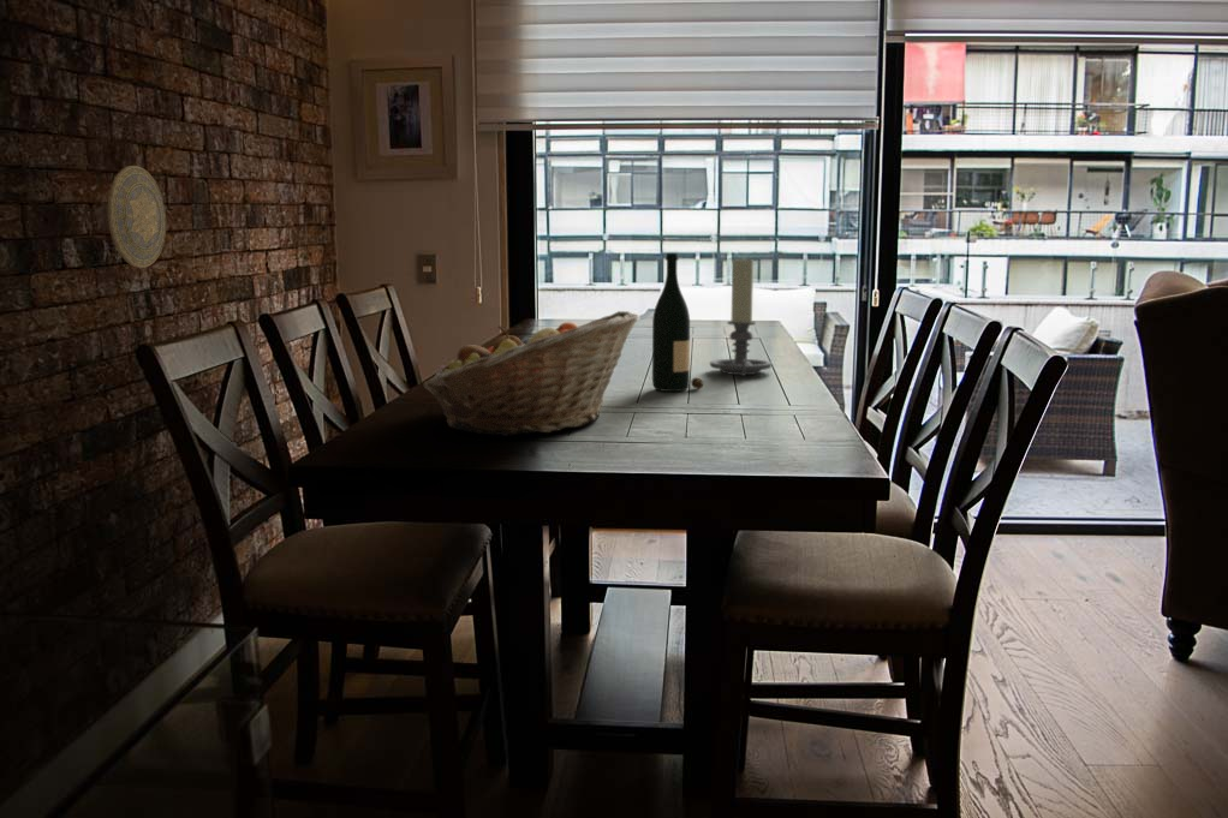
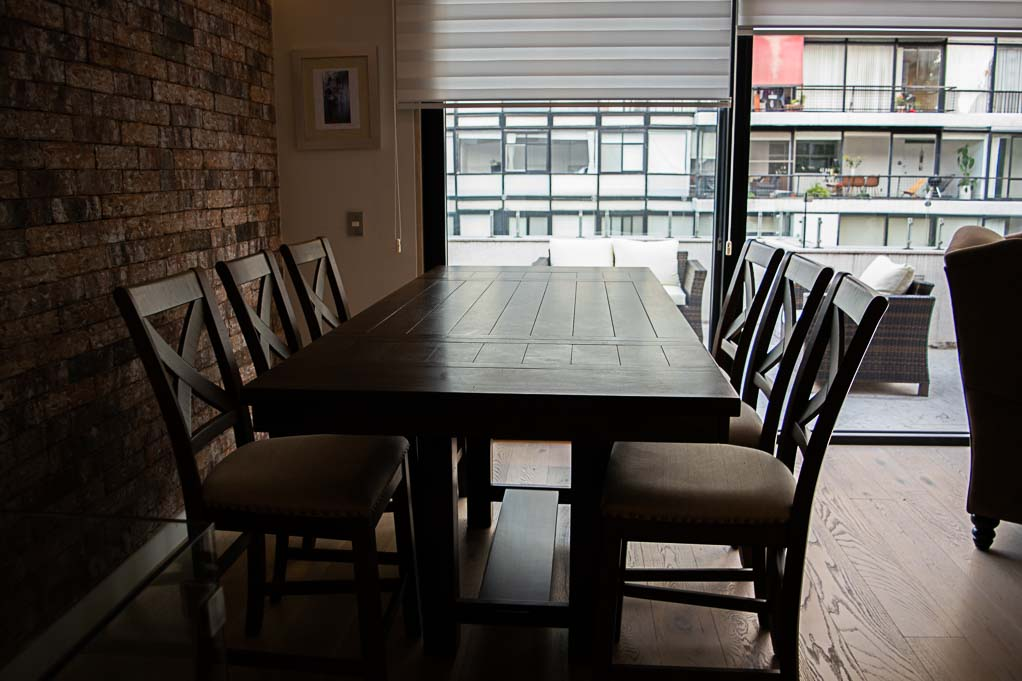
- candle holder (741, 315)
- fruit basket (535, 366)
- decorative plate (142, 216)
- wine bottle (675, 321)
